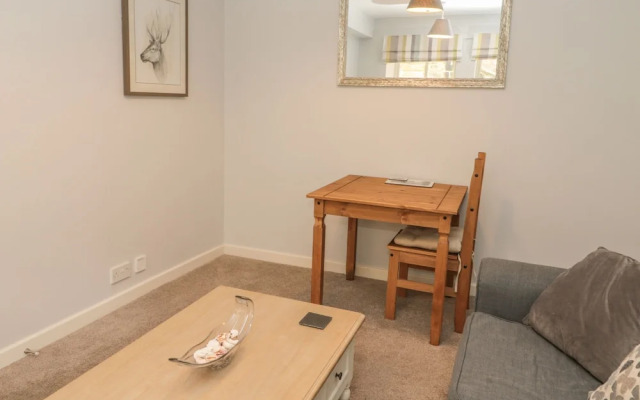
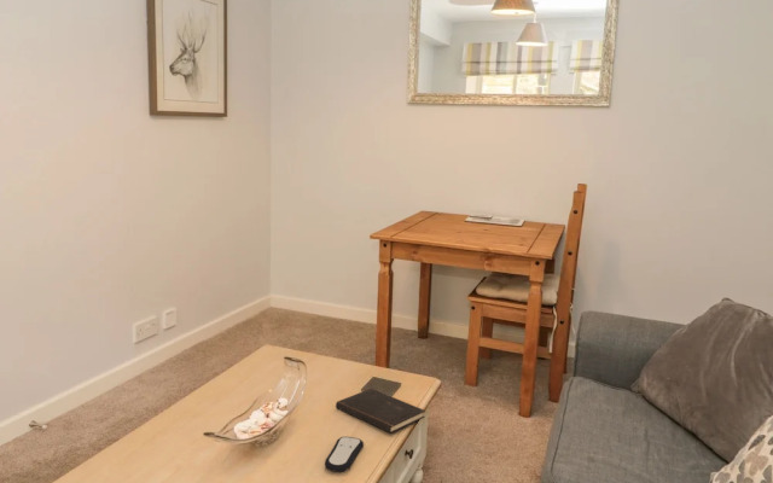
+ remote control (343, 453)
+ hardcover book (379, 409)
